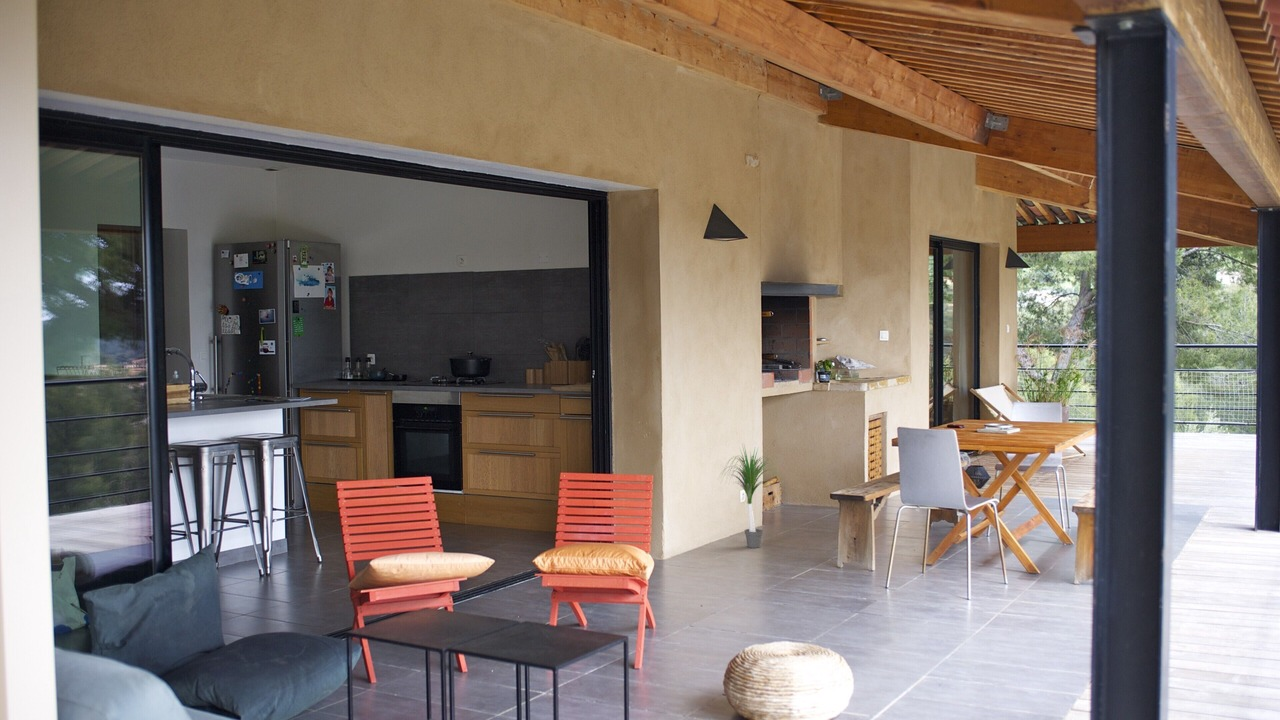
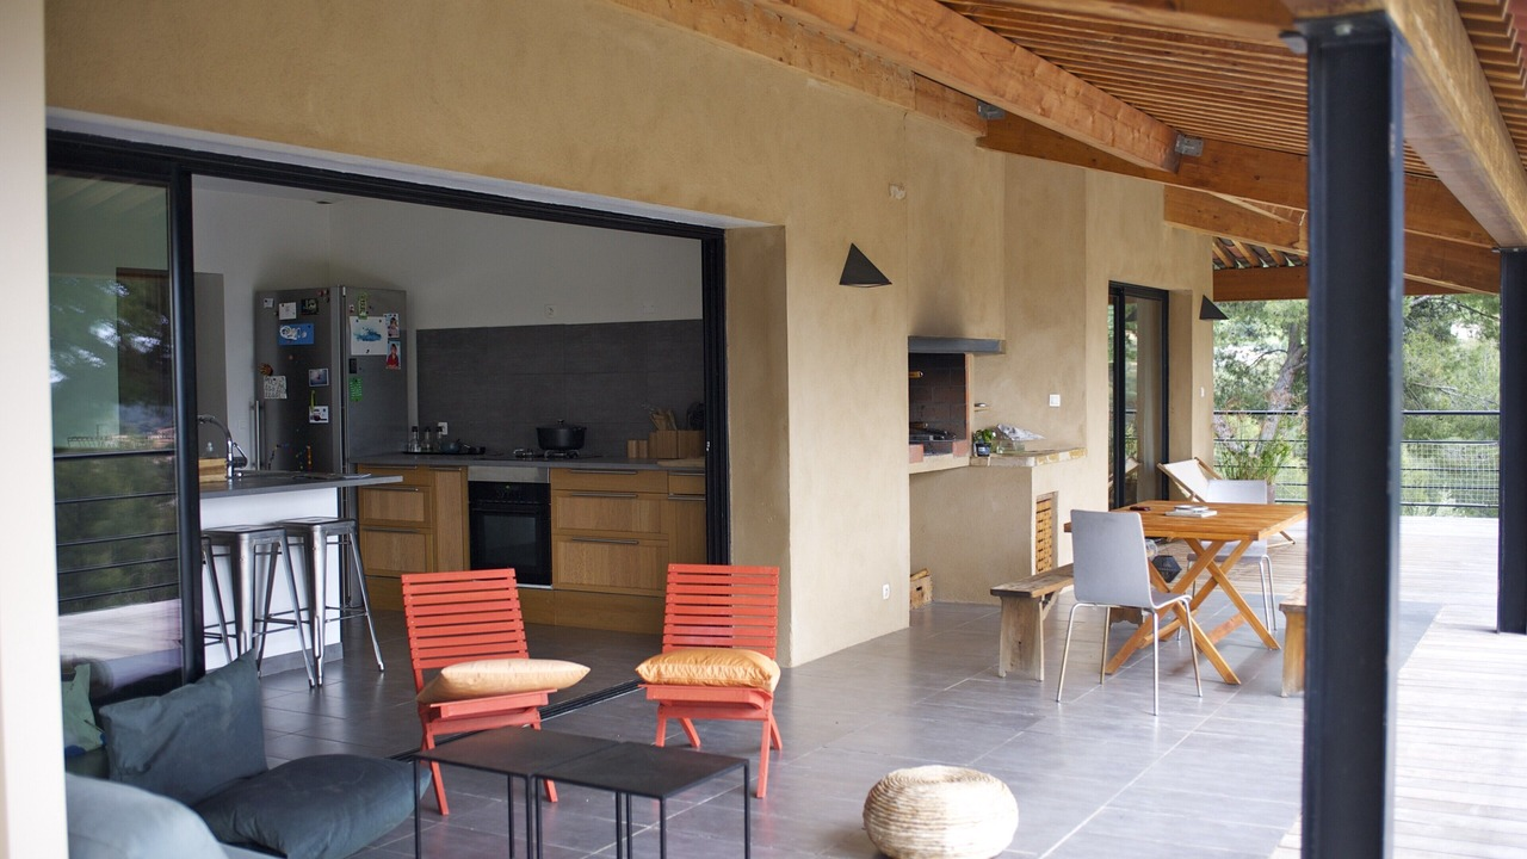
- potted plant (750, 493)
